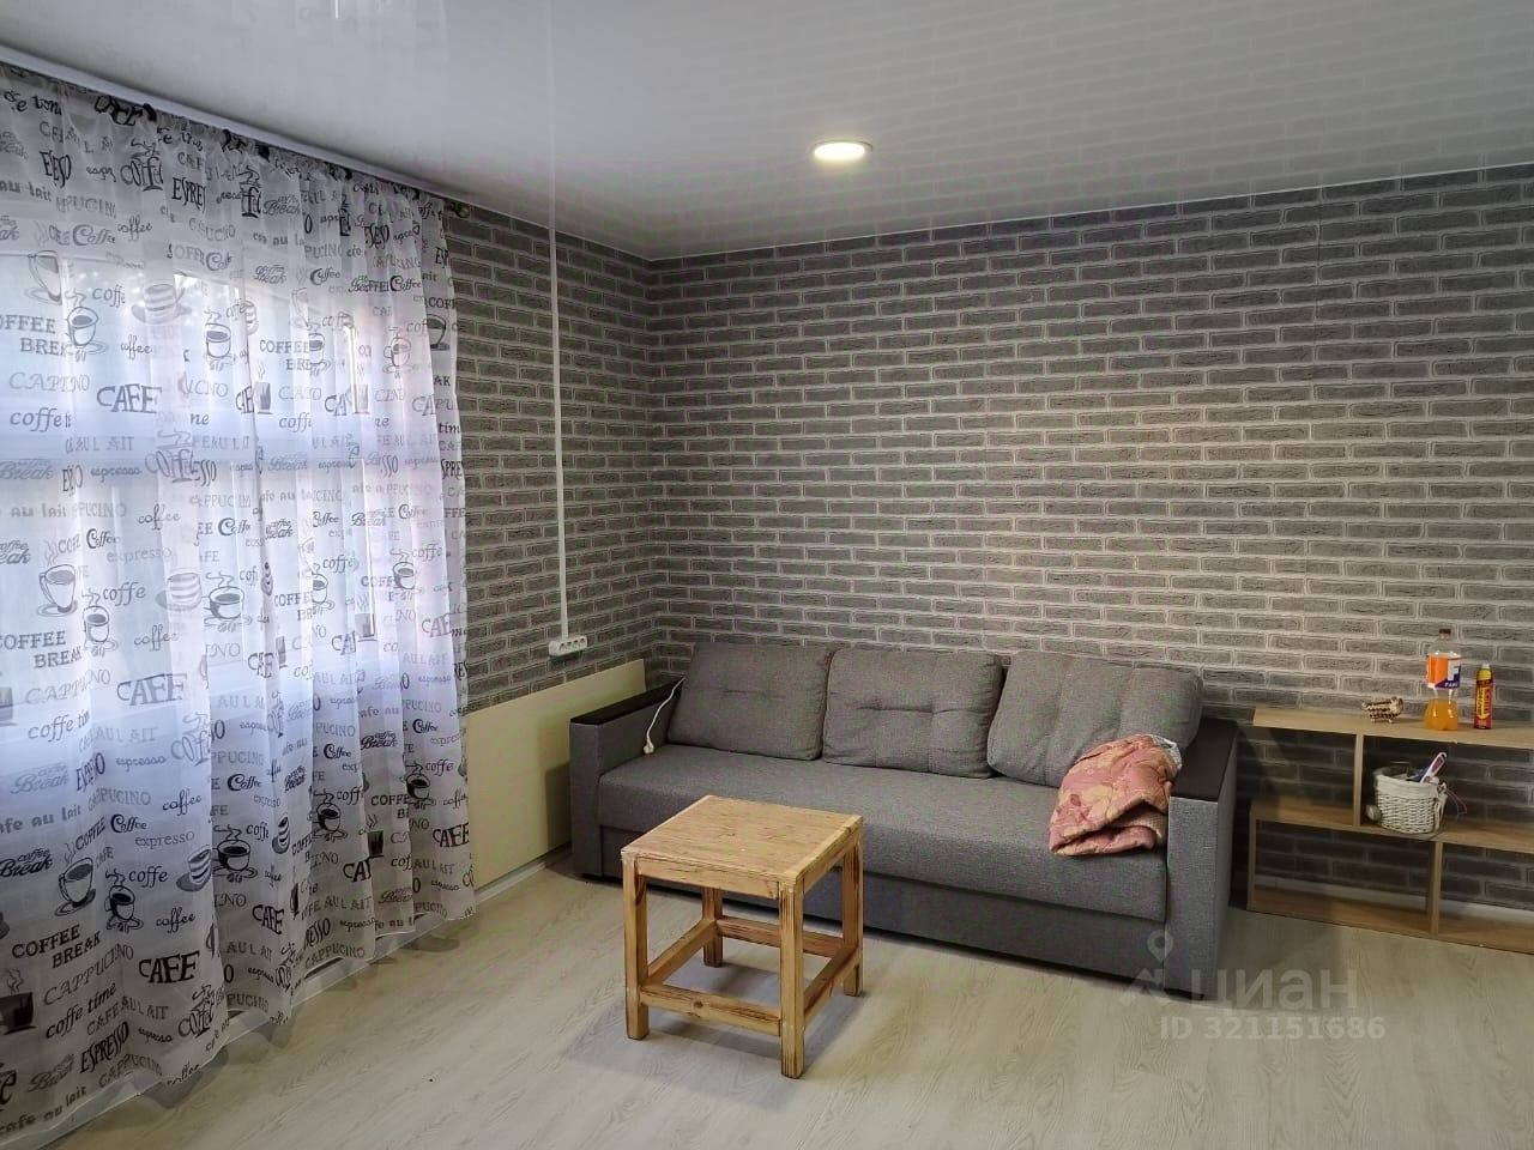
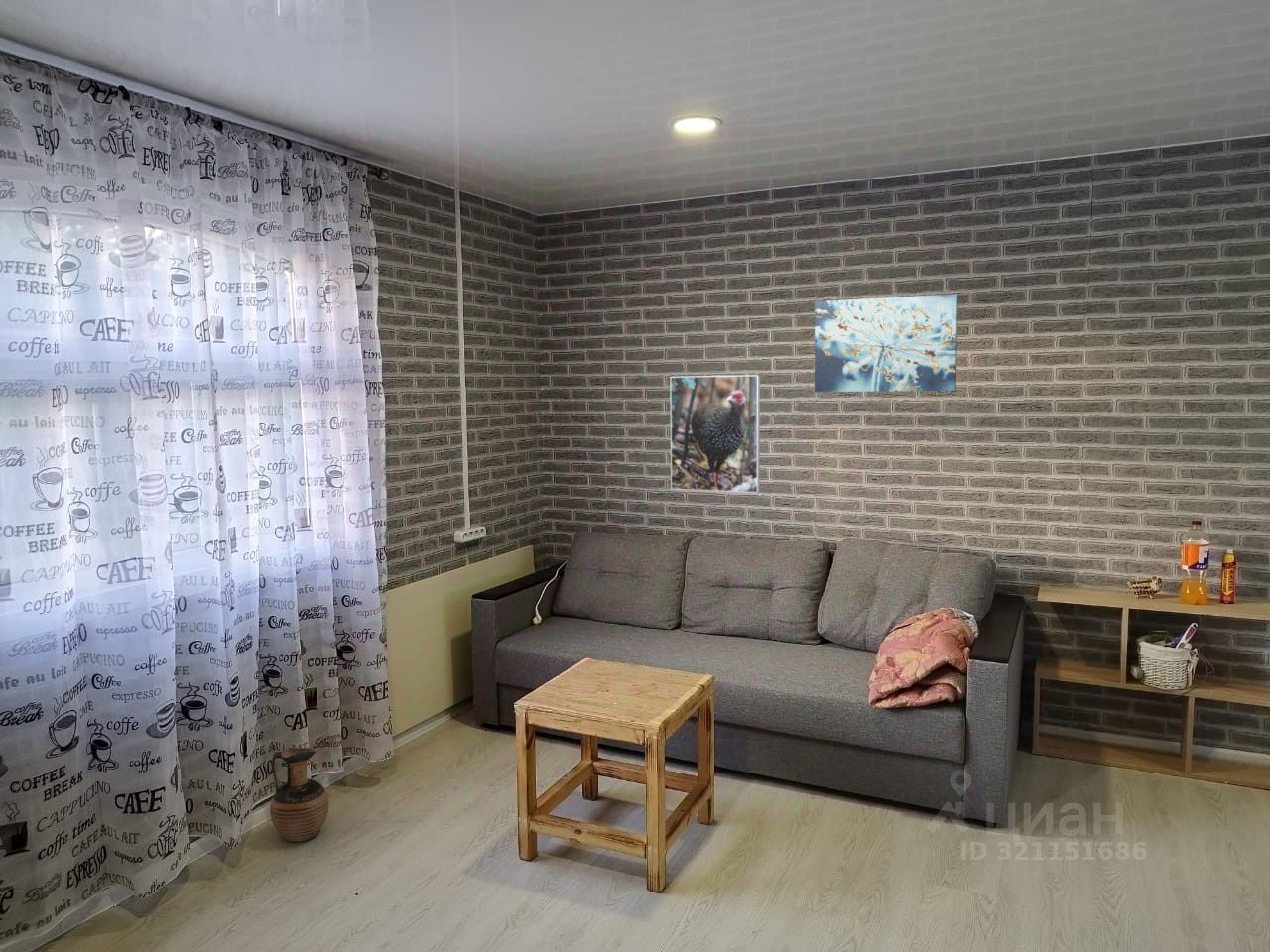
+ ceramic jug (299, 791)
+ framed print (713, 433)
+ wall art (883, 344)
